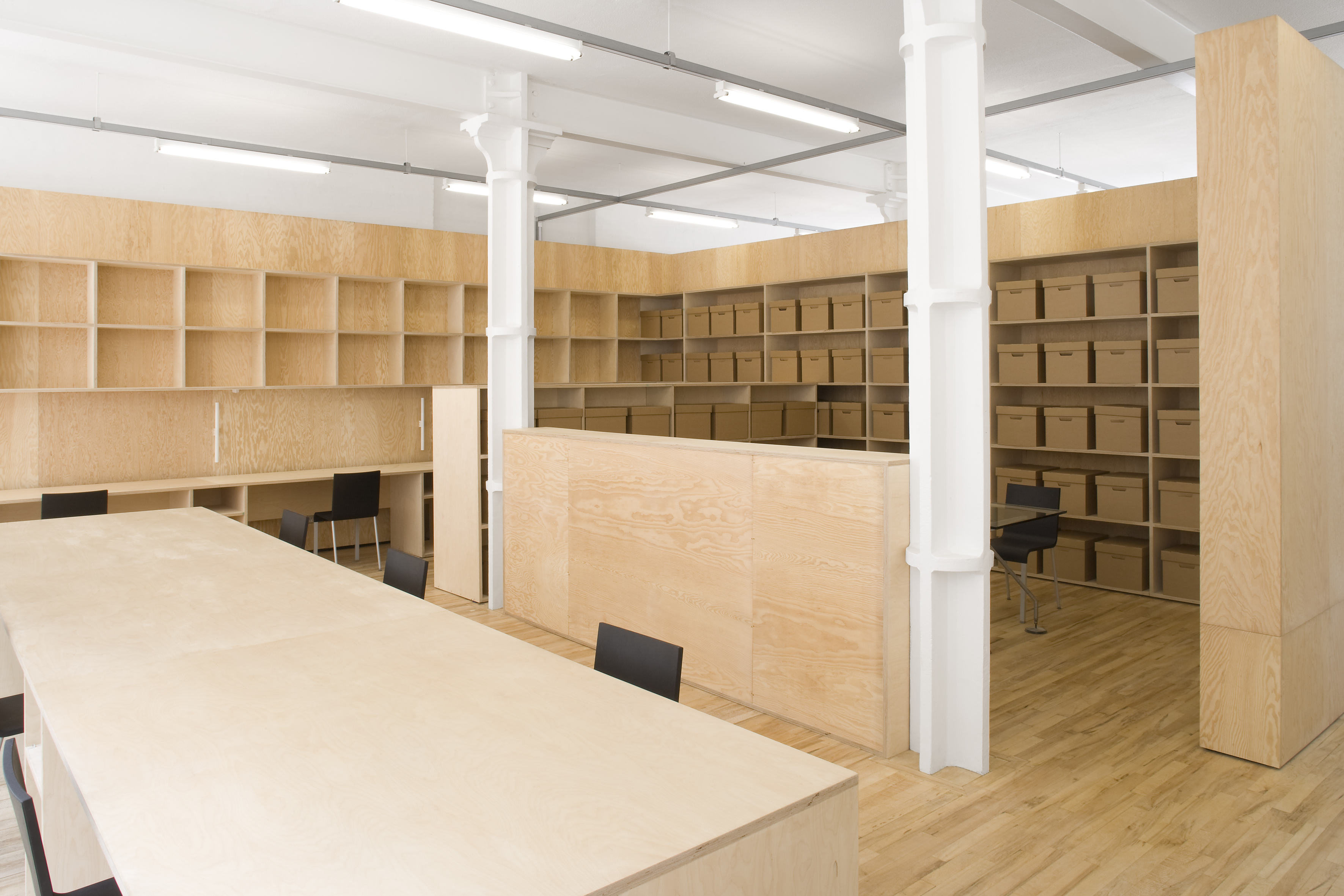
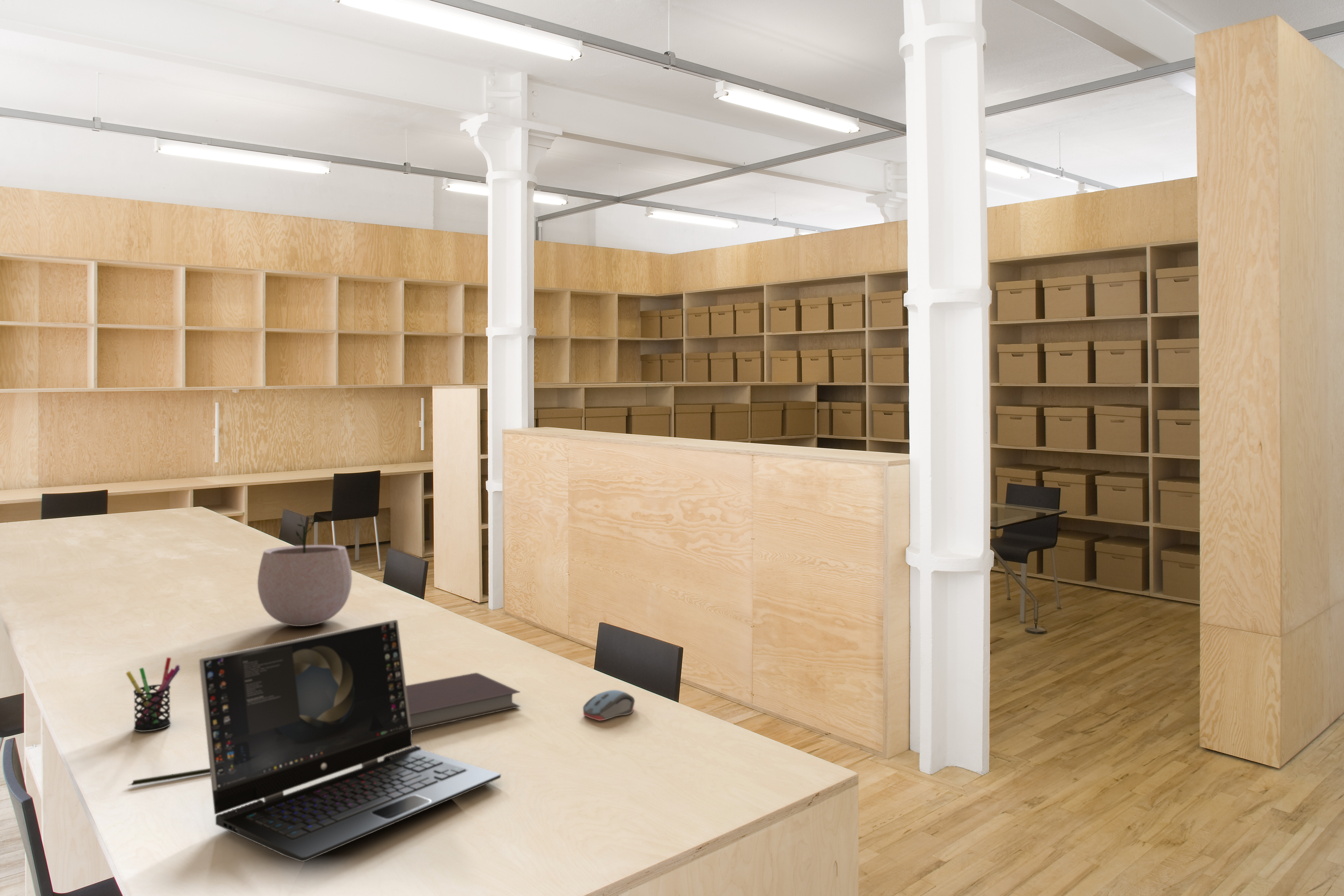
+ laptop (357, 725)
+ plant pot (305, 570)
+ pen (178, 775)
+ notebook (441, 700)
+ pen holder (152, 692)
+ computer mouse (610, 702)
